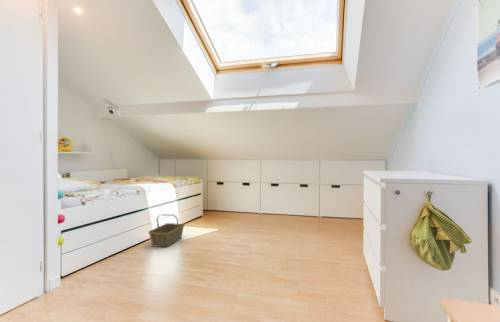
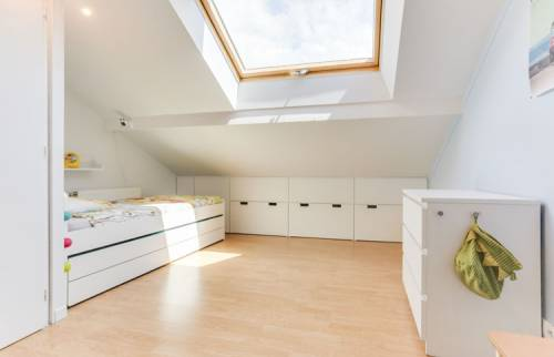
- basket (167, 228)
